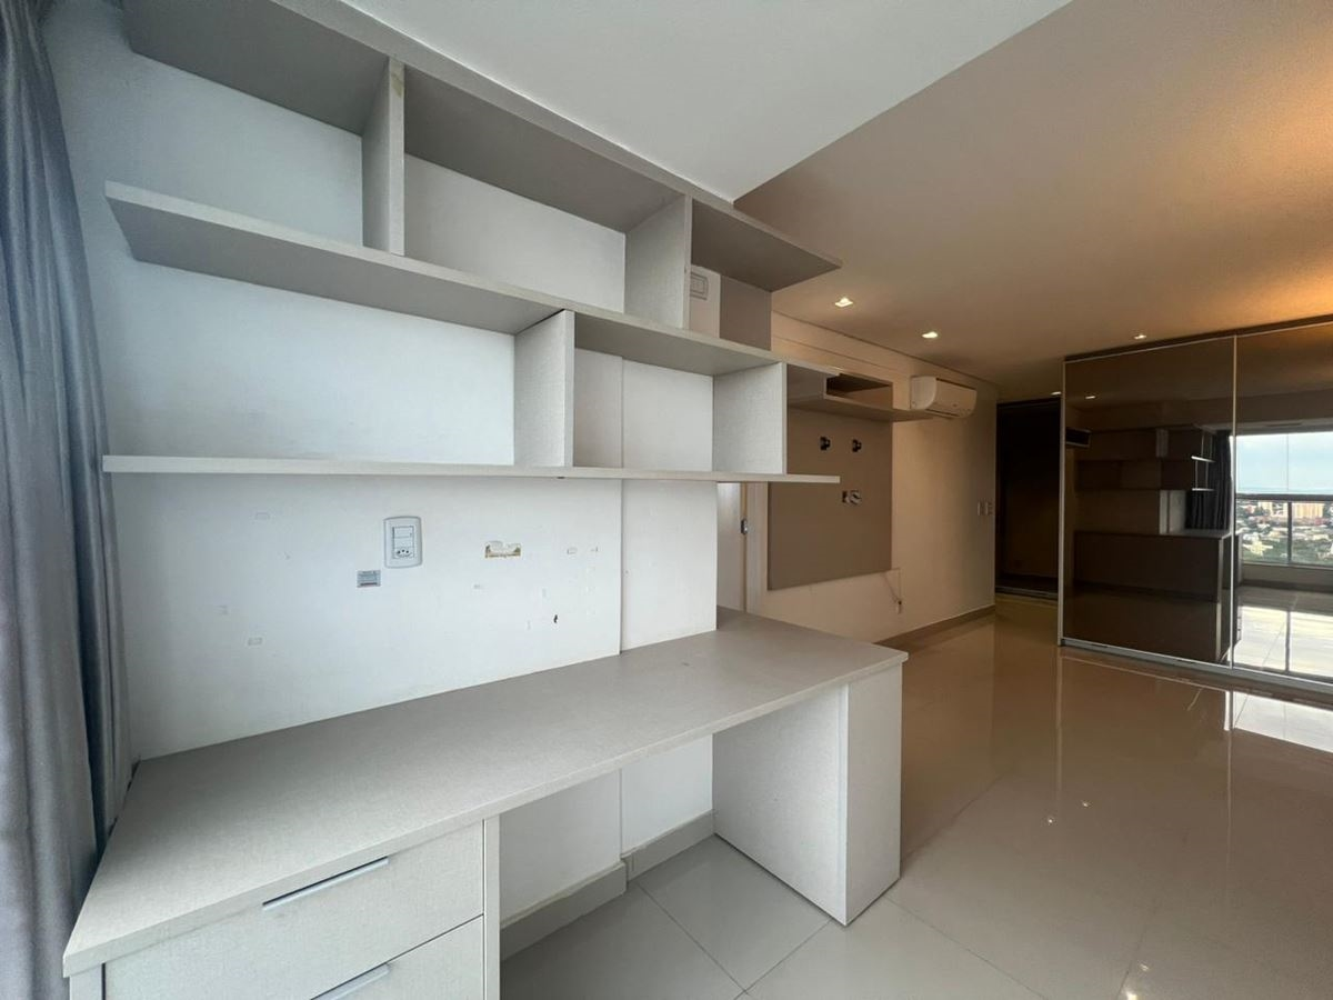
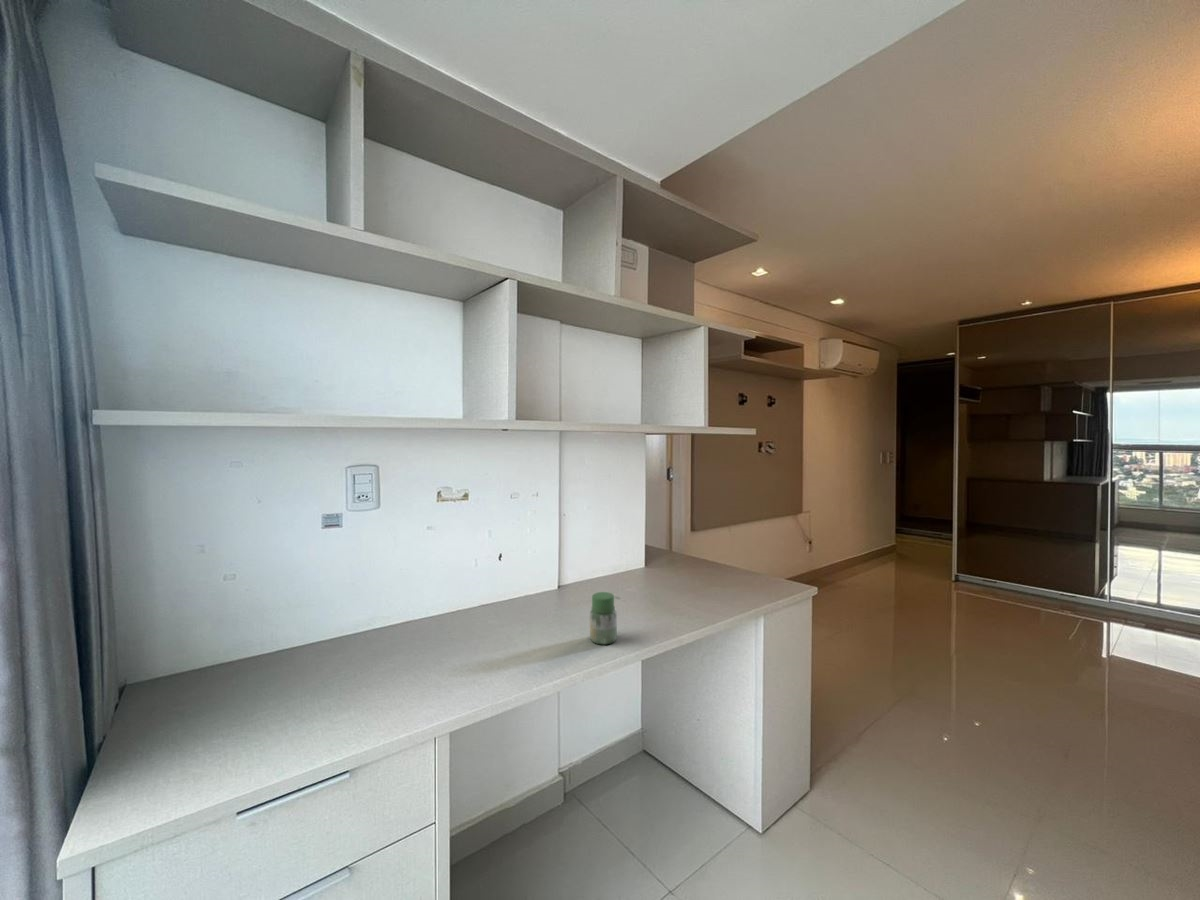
+ jar (603, 617)
